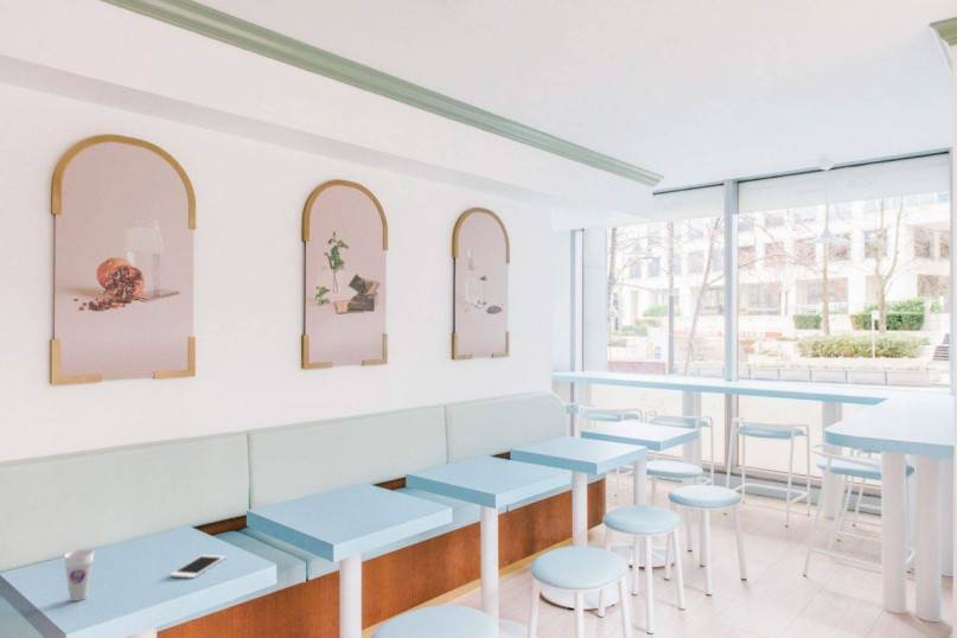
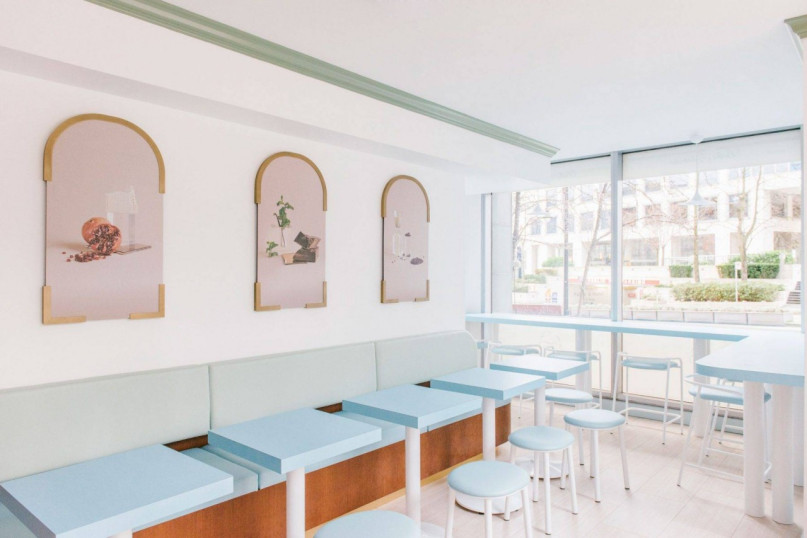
- cup (78, 575)
- cell phone (198, 566)
